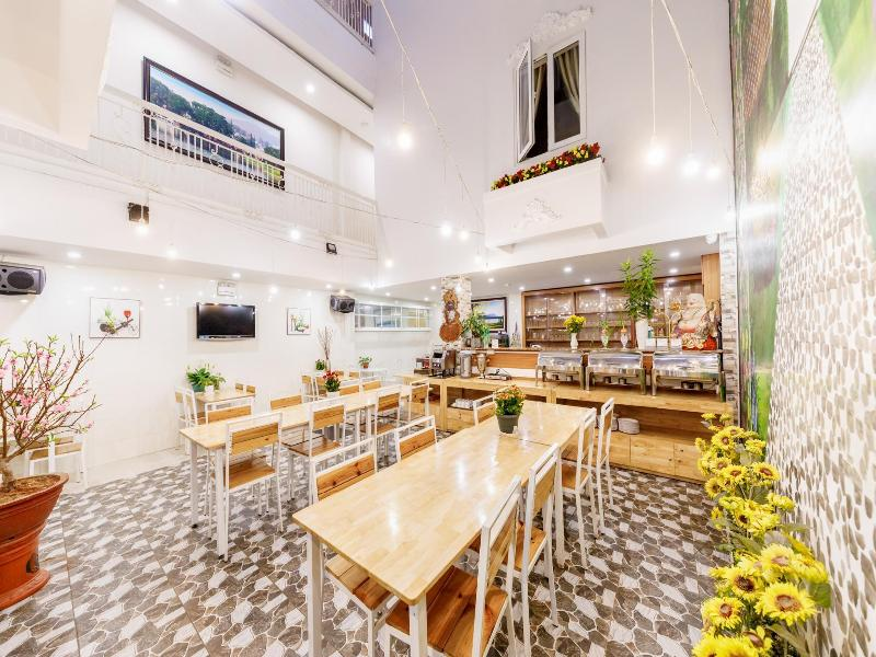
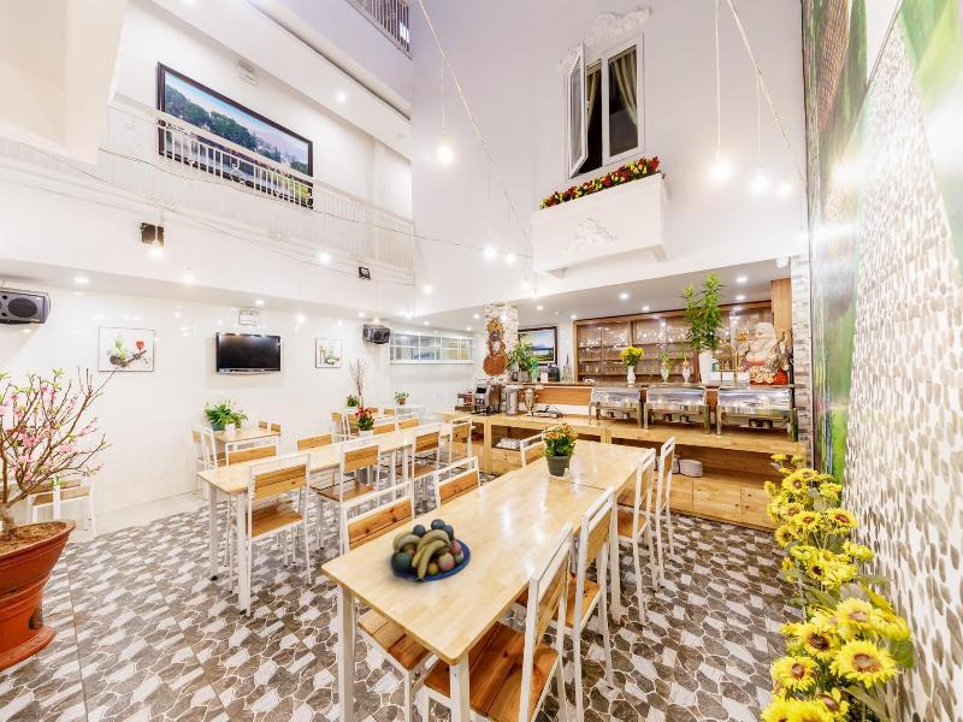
+ fruit bowl (431, 543)
